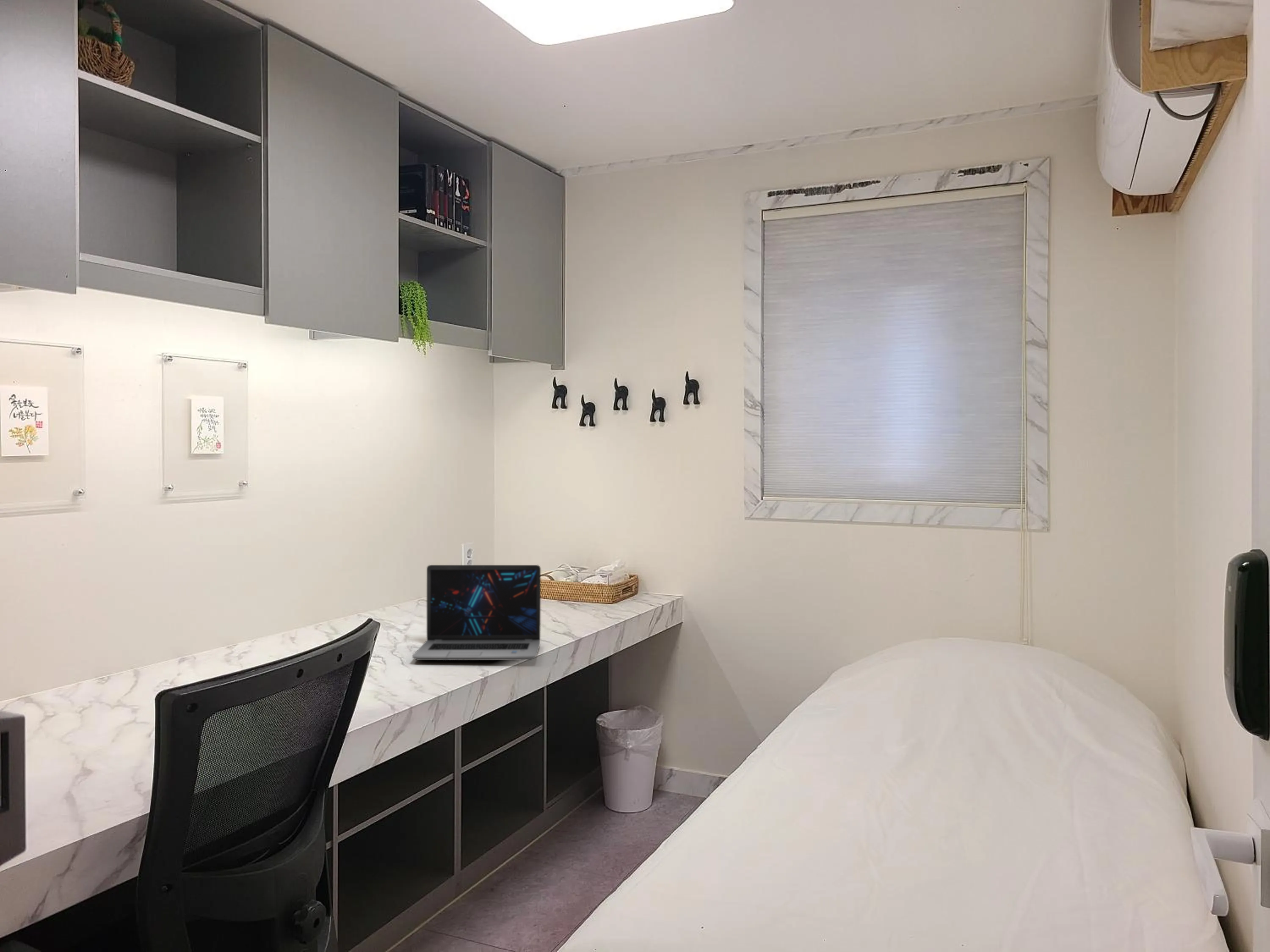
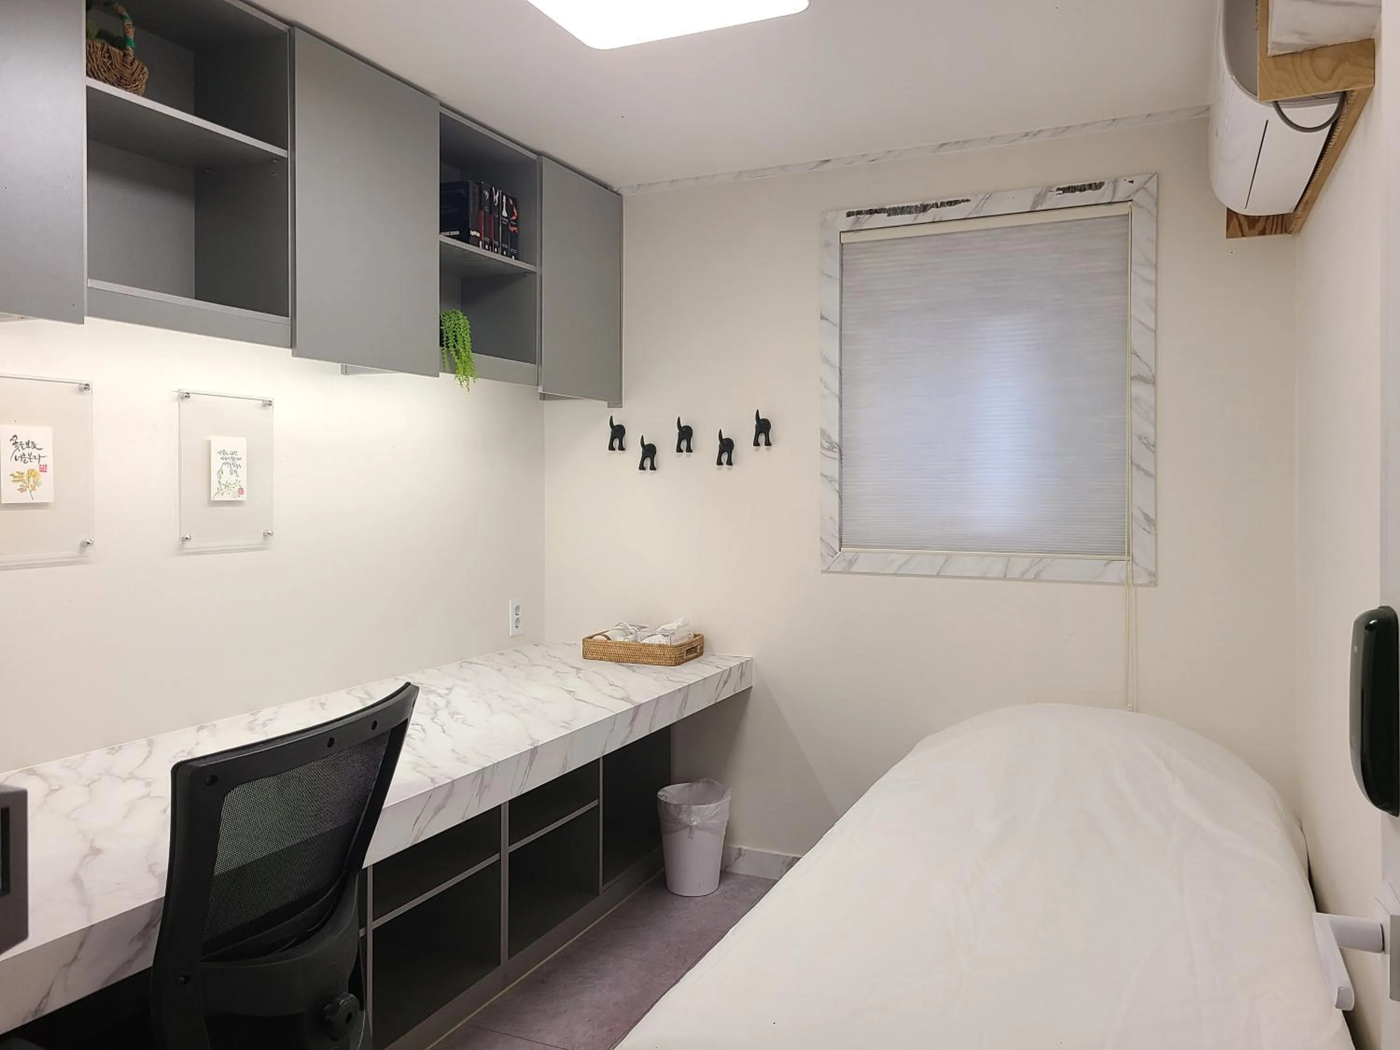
- laptop (479, 612)
